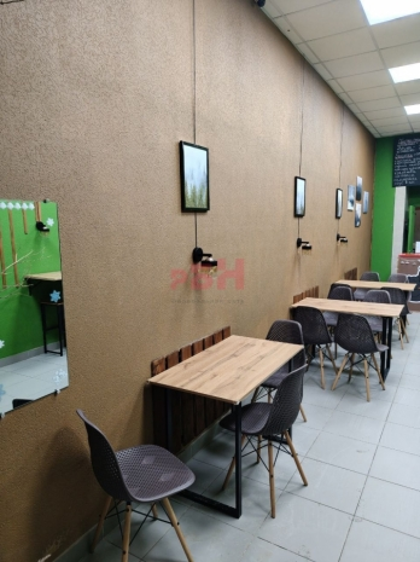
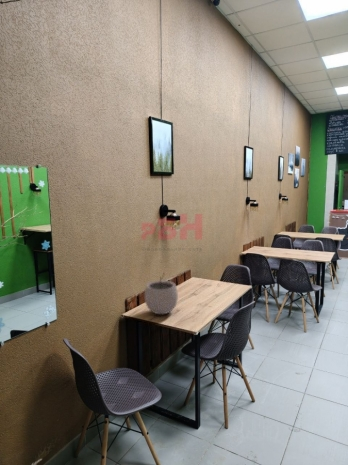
+ plant pot (161, 292)
